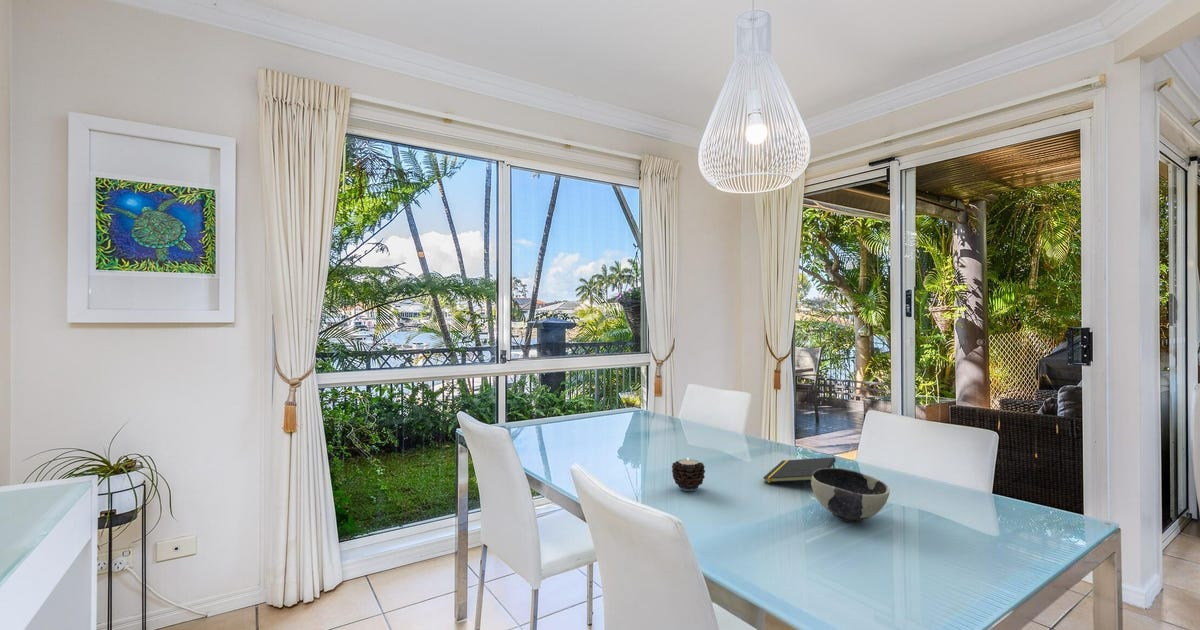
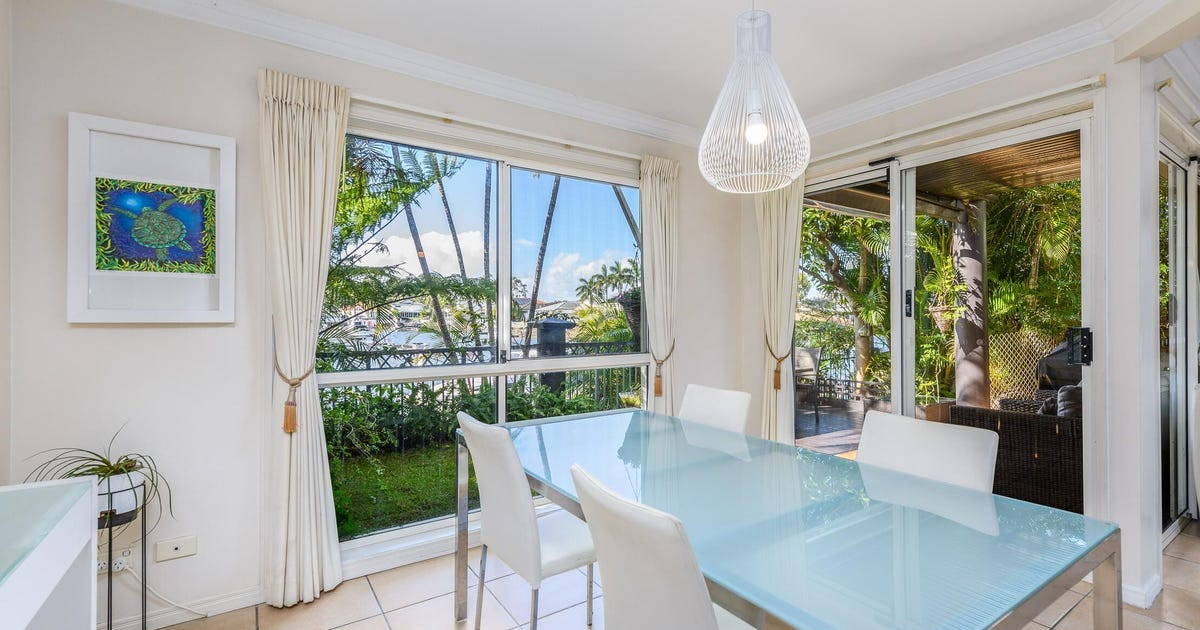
- notepad (800, 469)
- candle (688, 472)
- bowl (849, 496)
